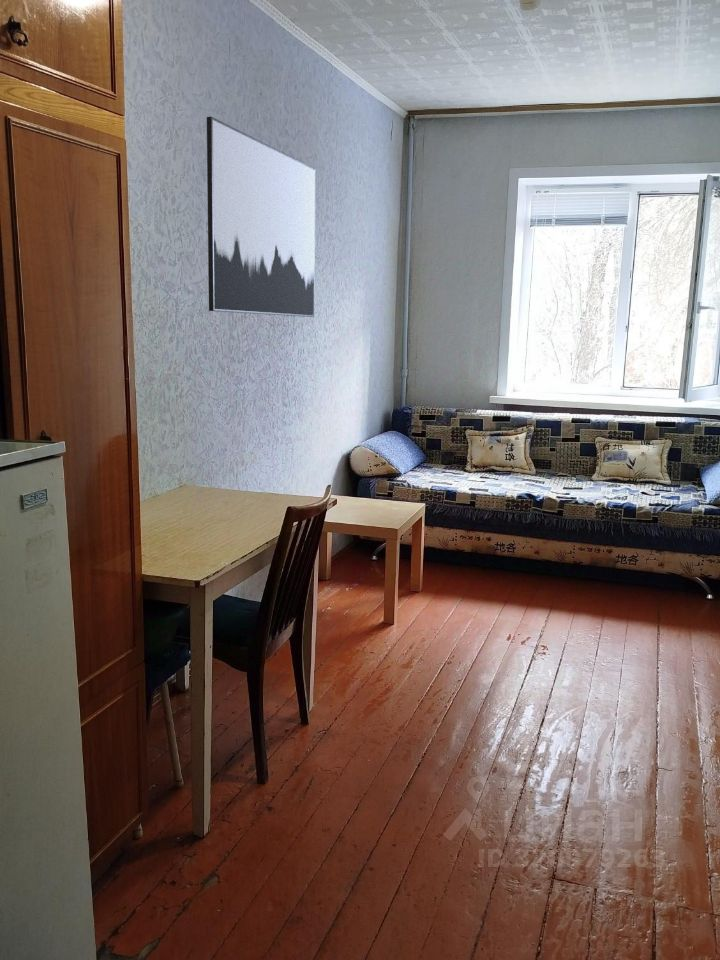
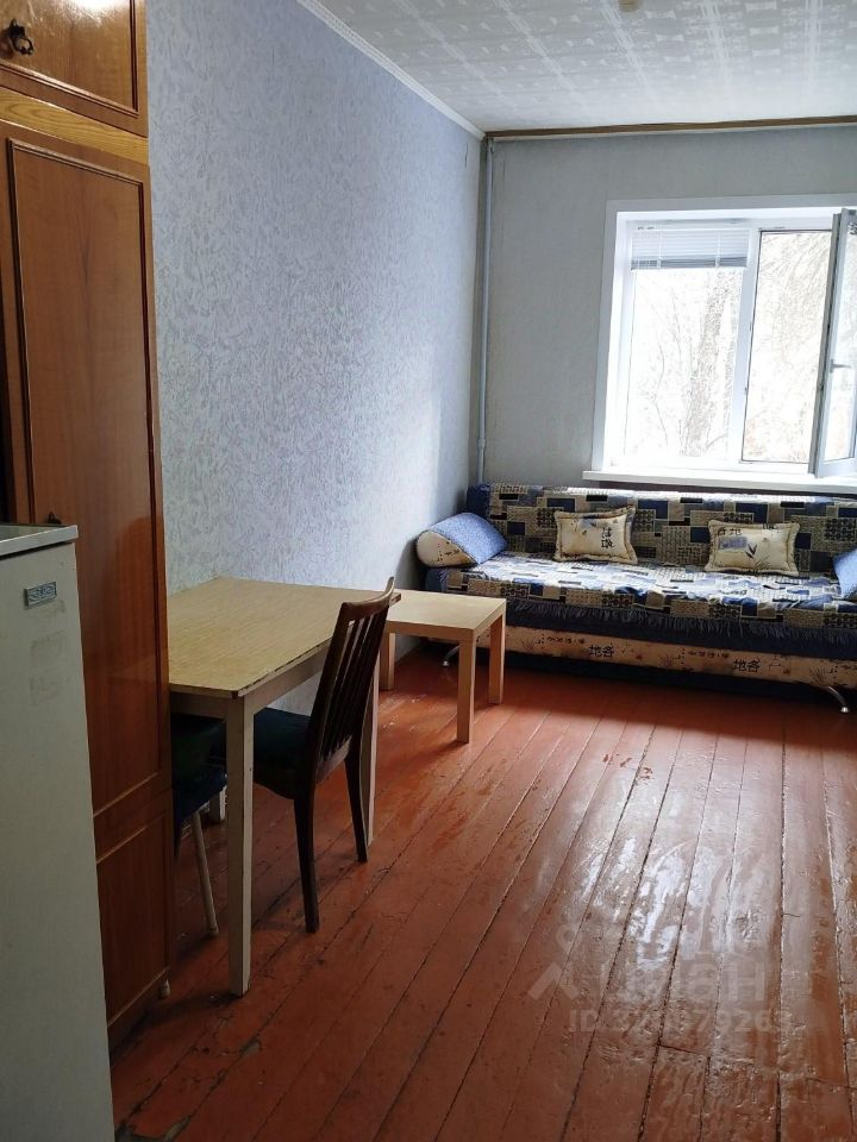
- wall art (268, 231)
